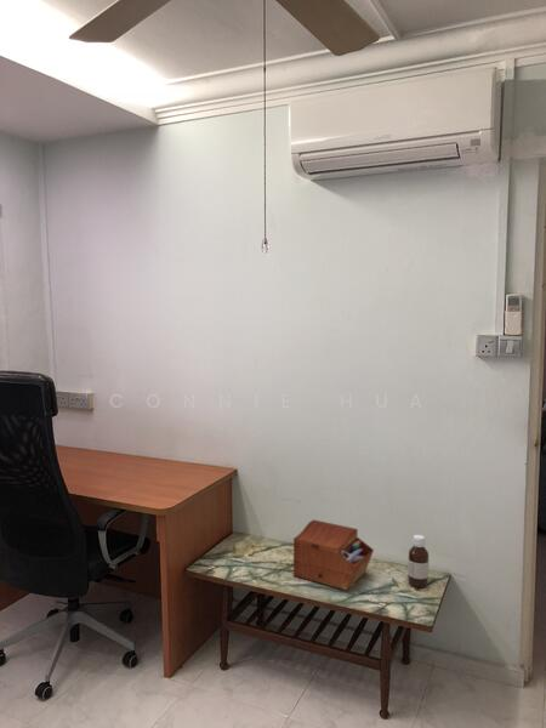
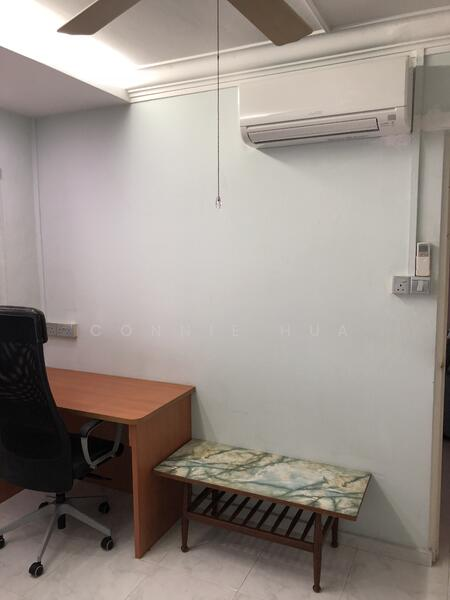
- bottle (417, 559)
- sewing box (332, 553)
